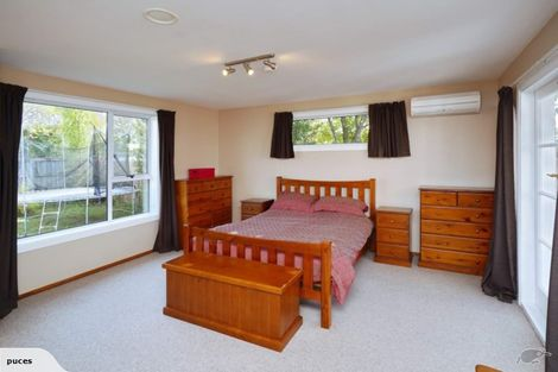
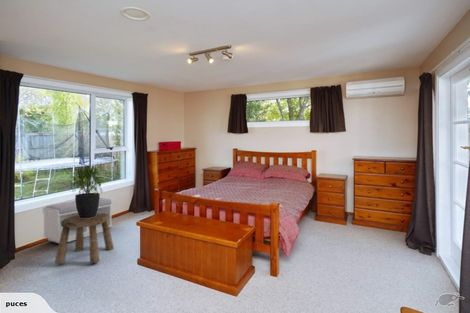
+ bench (76, 214)
+ stool (83, 236)
+ potted plant (86, 190)
